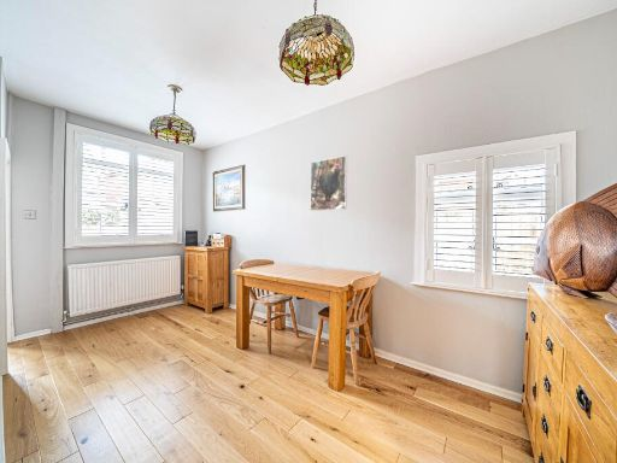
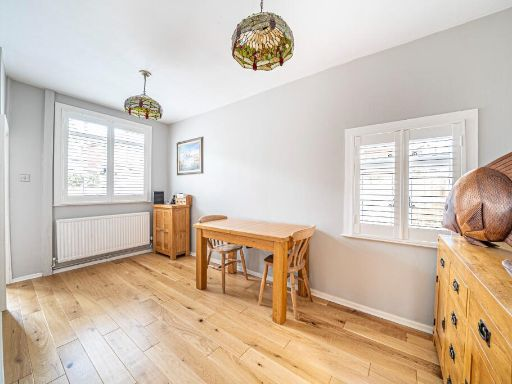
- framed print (328, 184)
